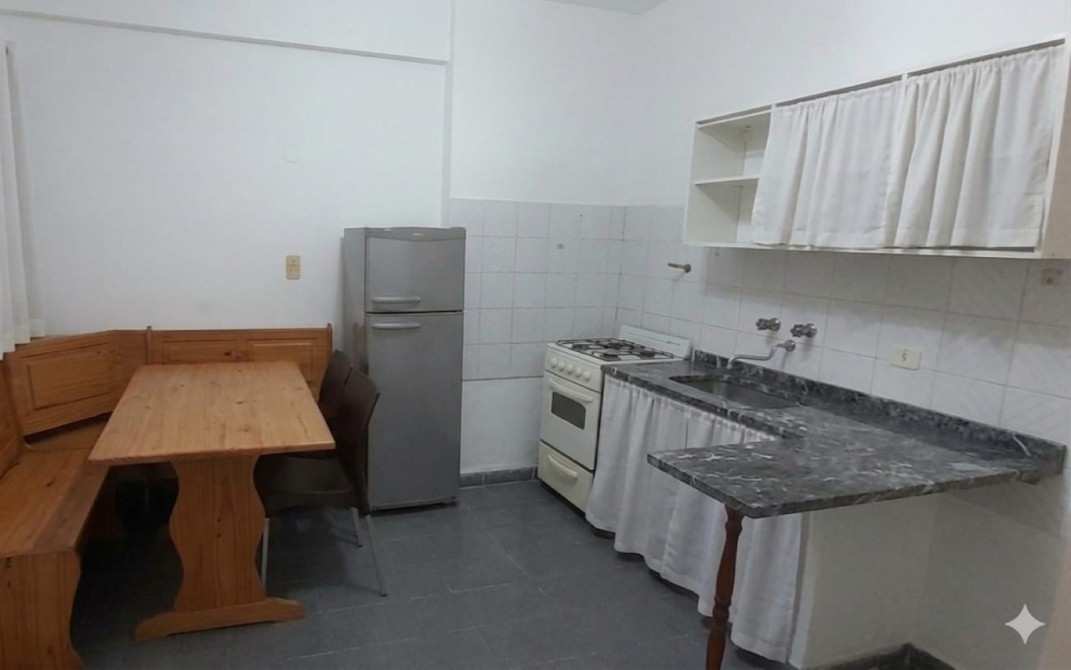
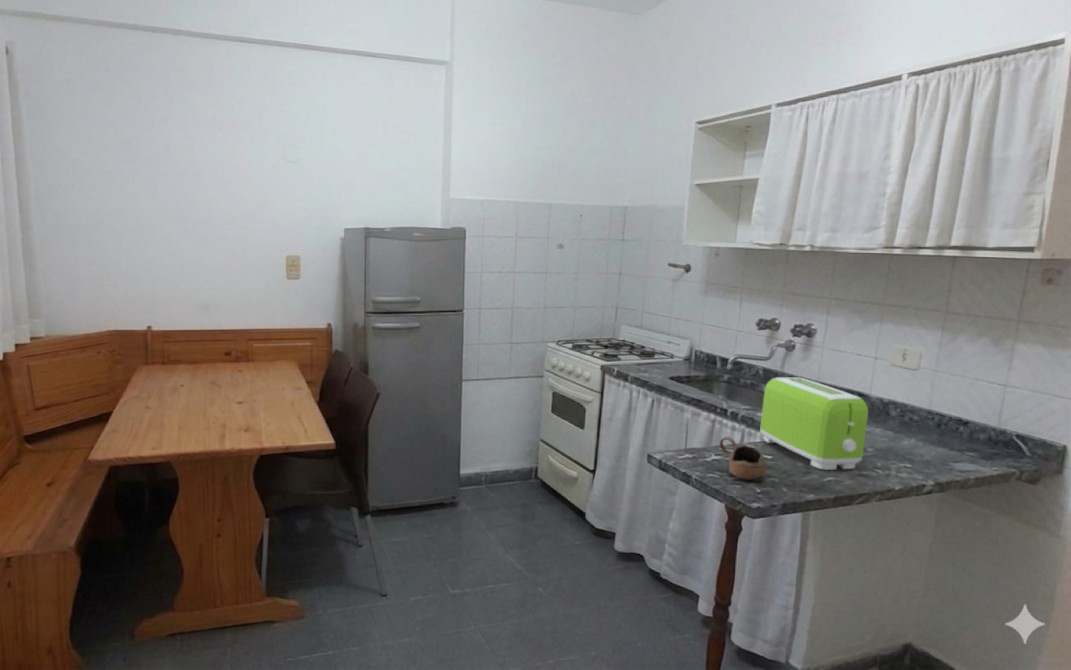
+ toaster (810, 419)
+ cup (744, 457)
